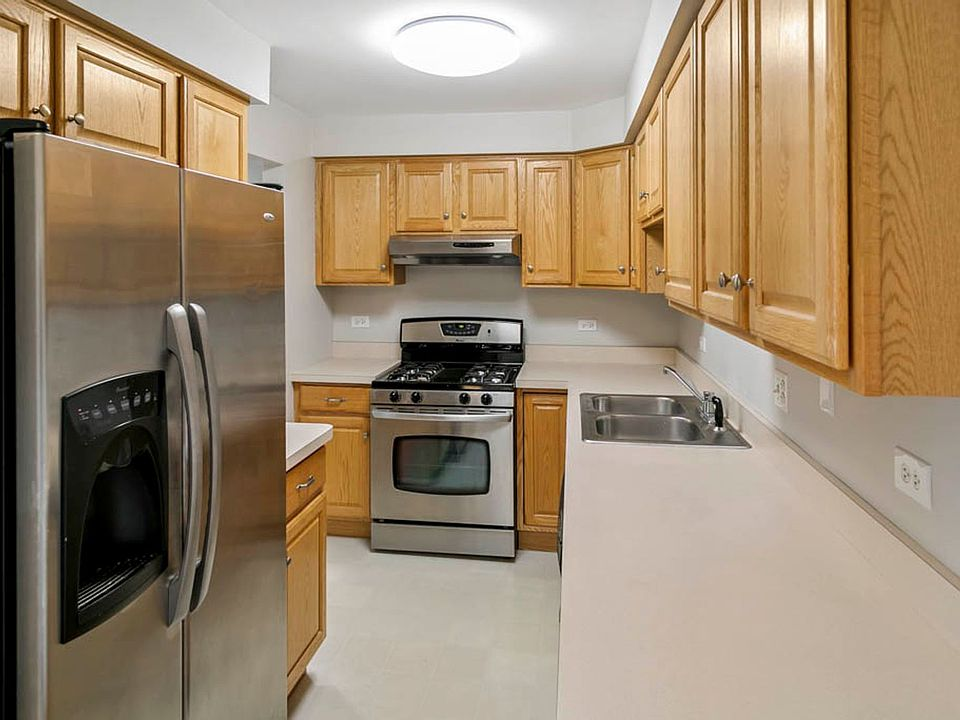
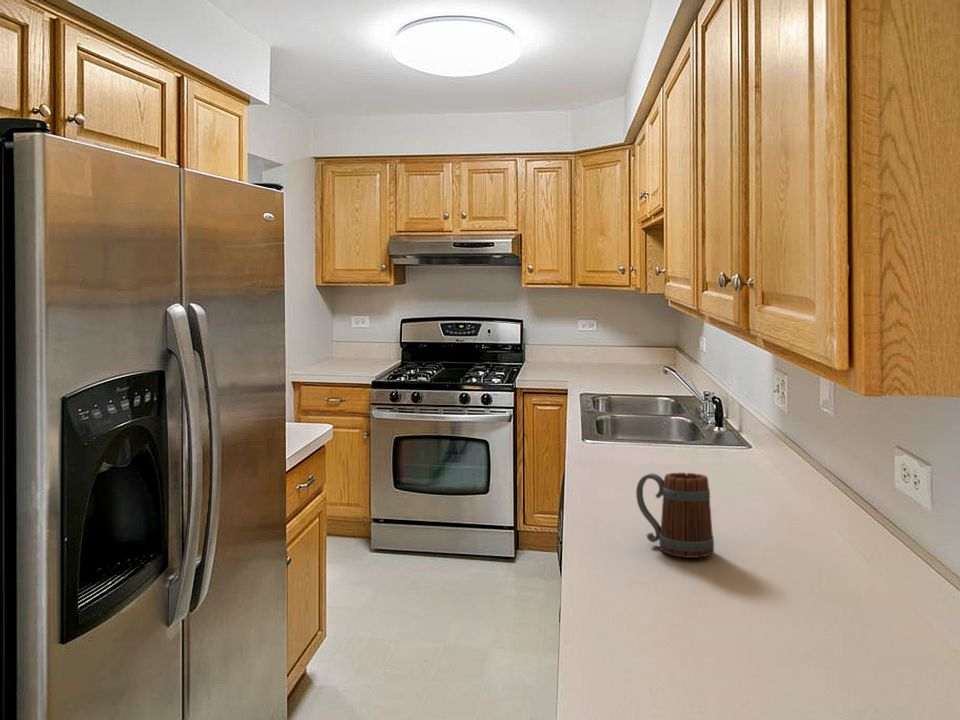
+ mug (674, 512)
